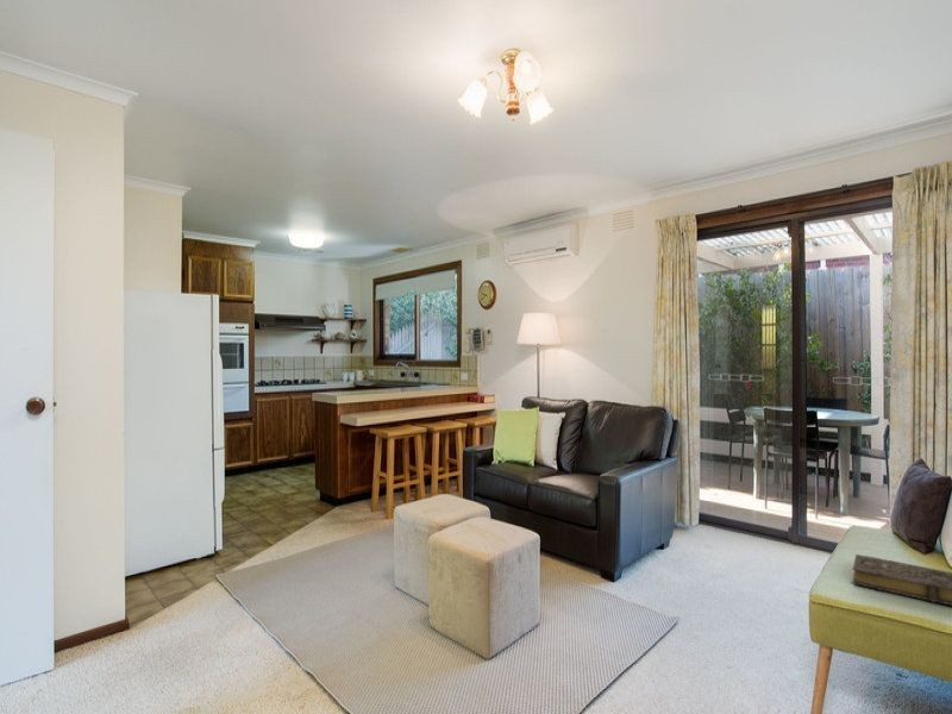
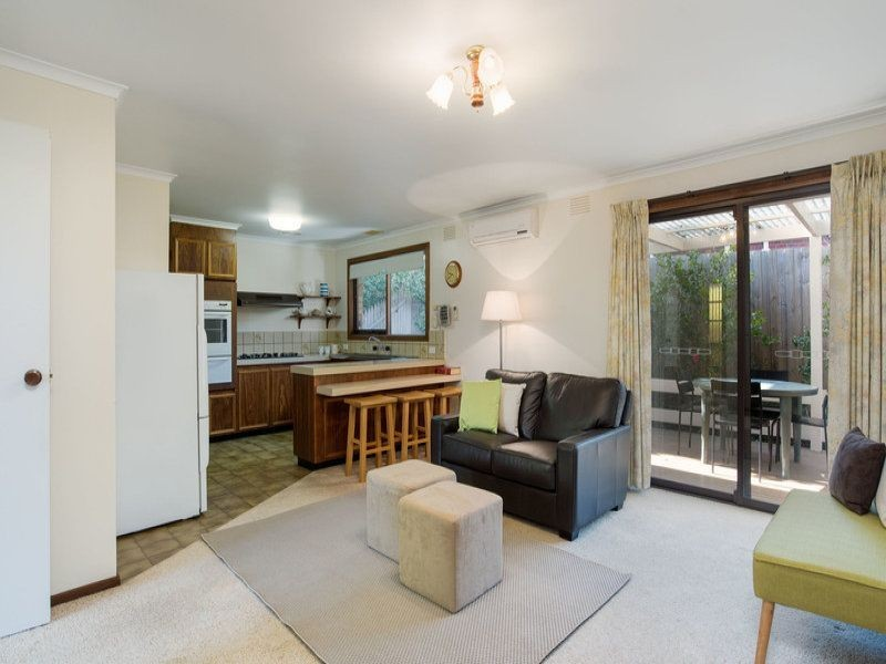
- book (904, 577)
